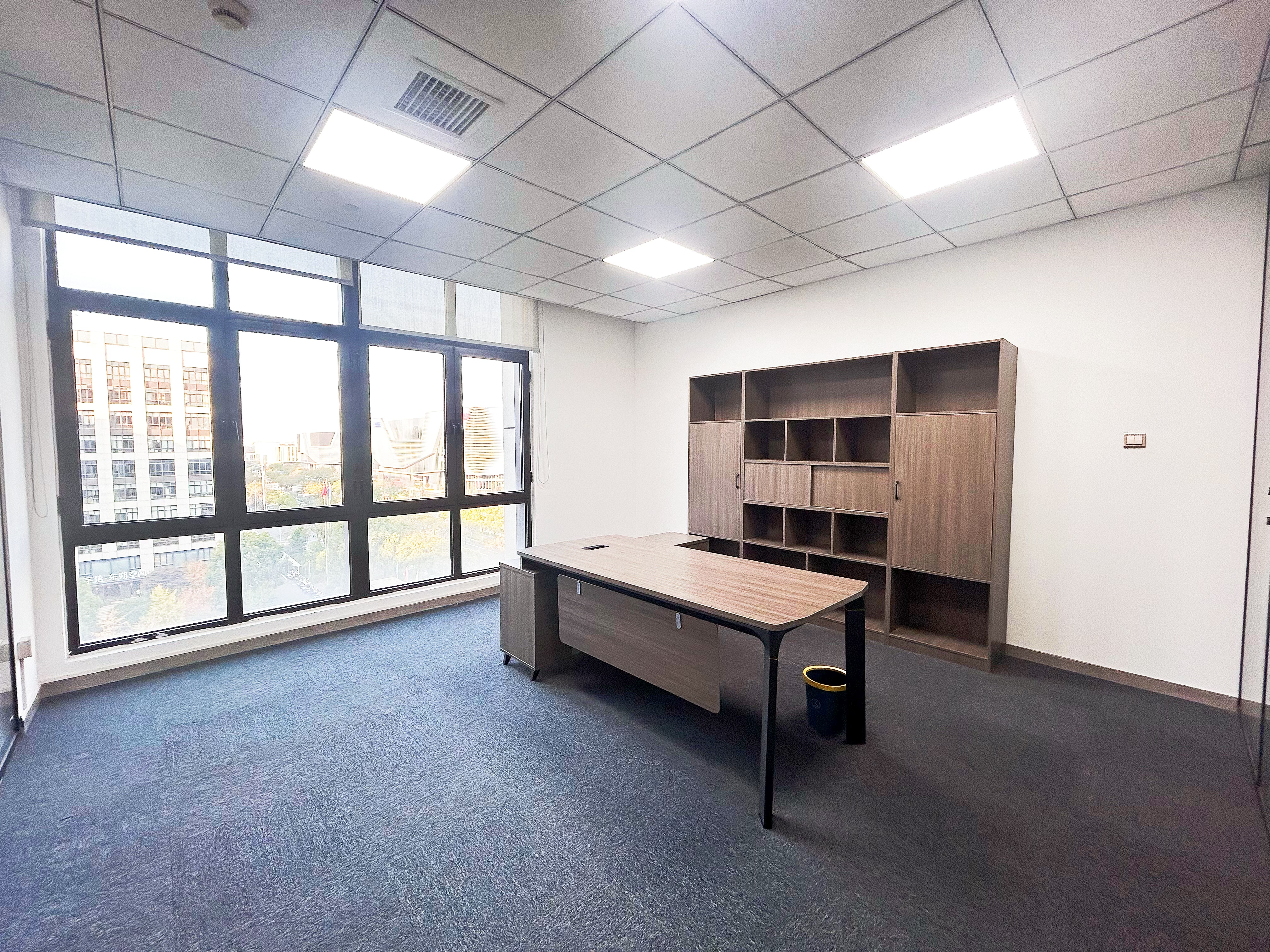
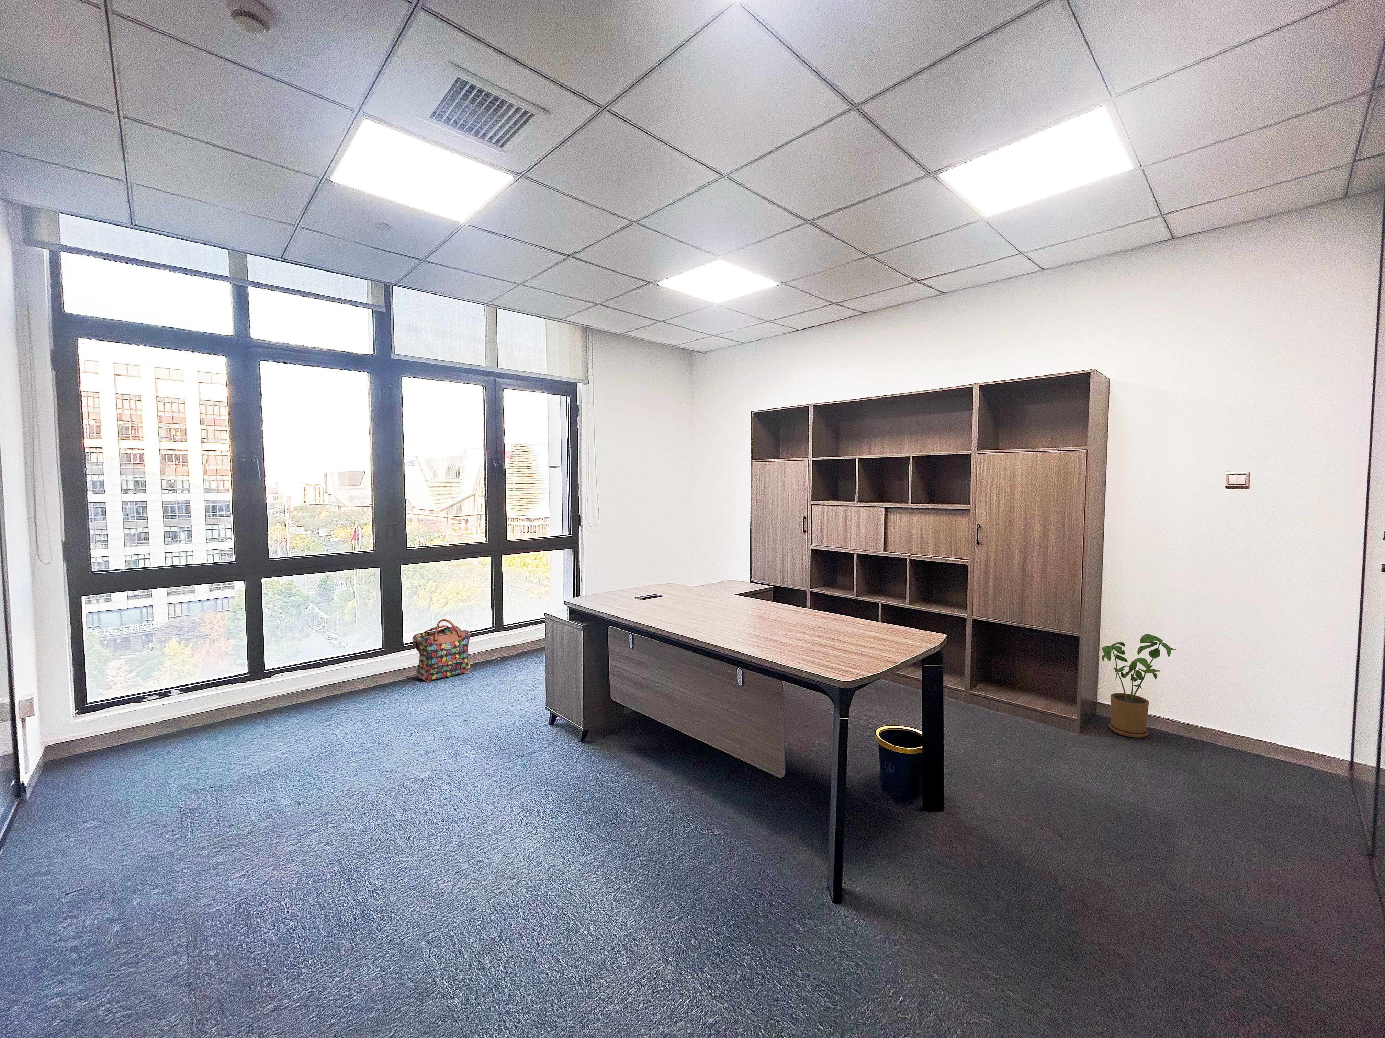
+ backpack (442, 647)
+ house plant (1133, 684)
